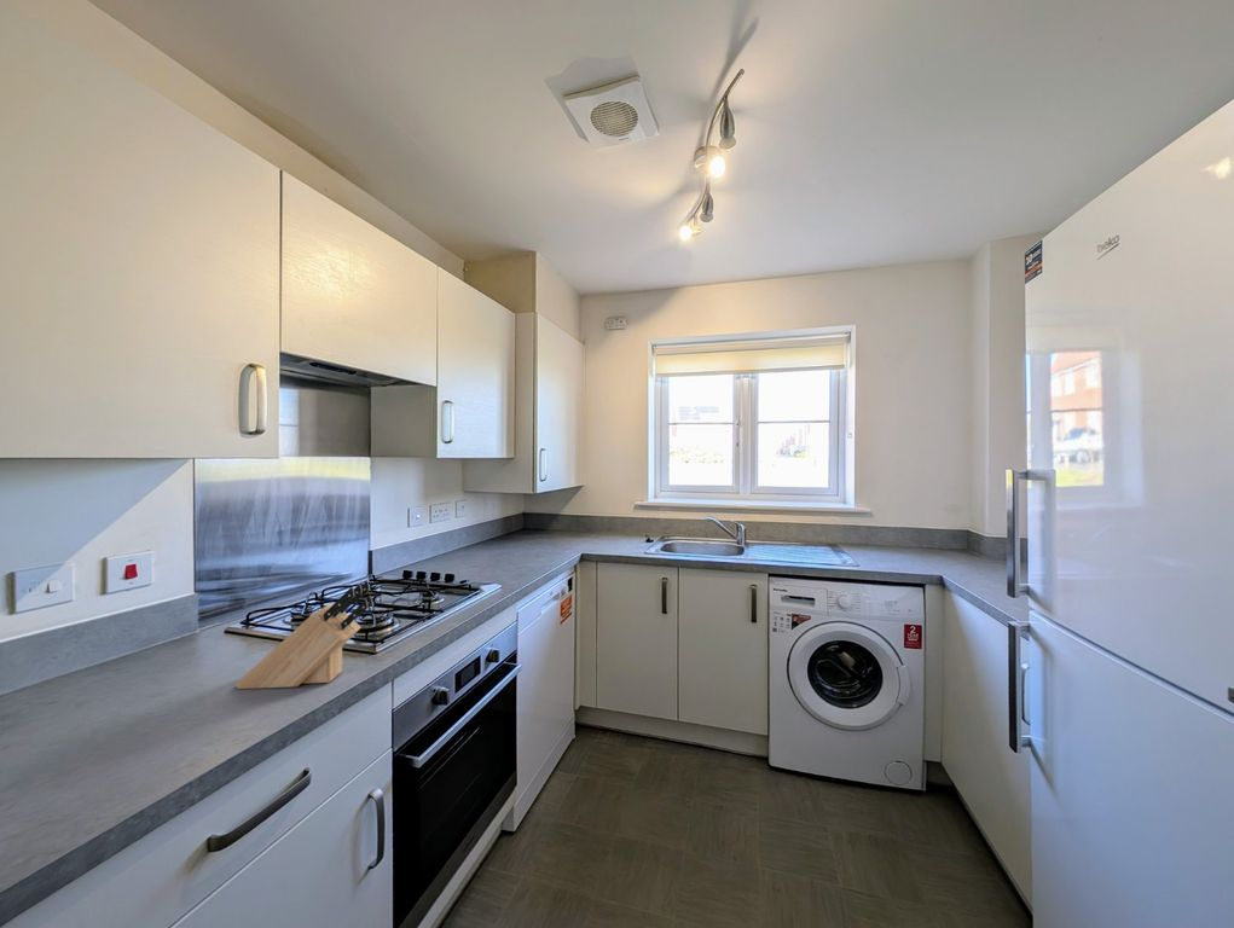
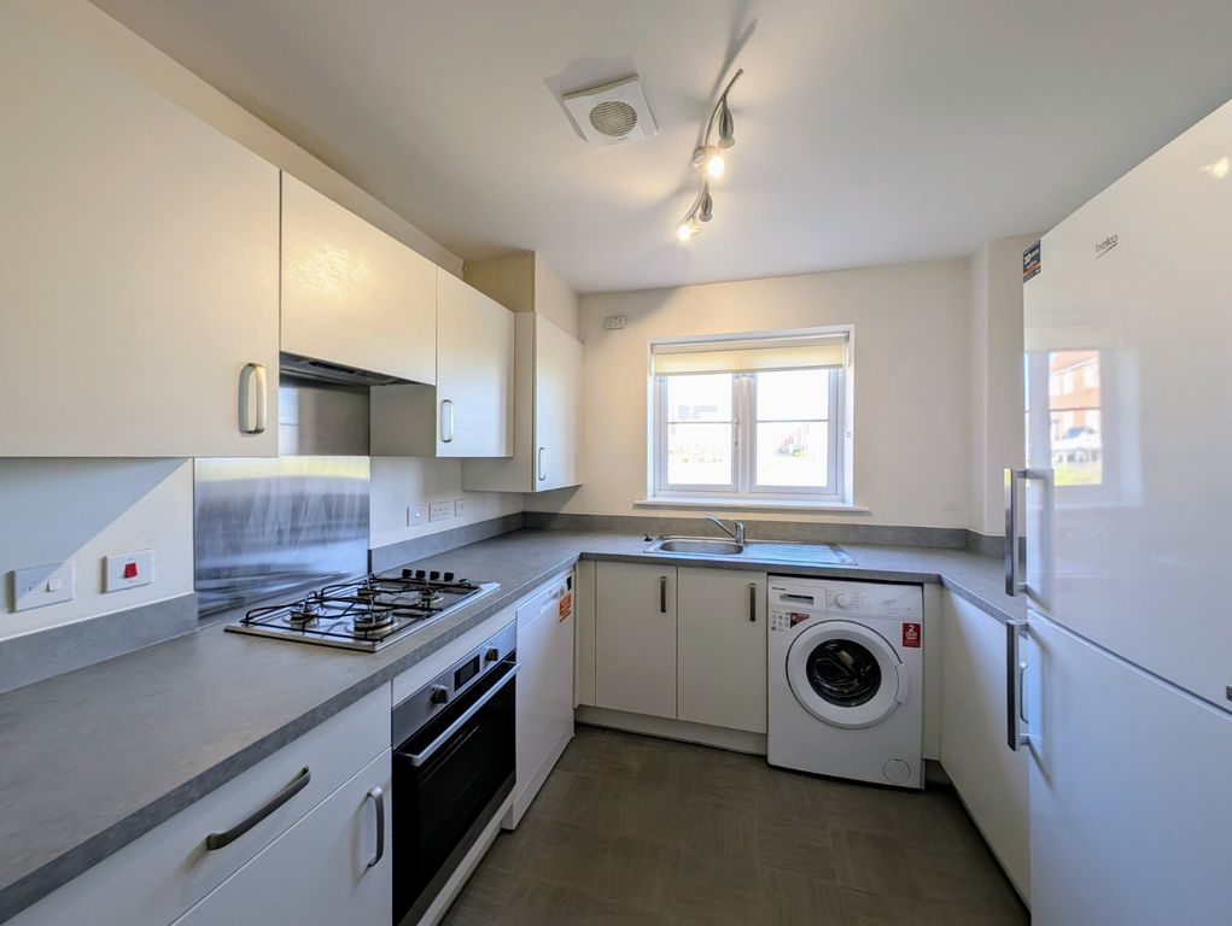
- knife block (309, 631)
